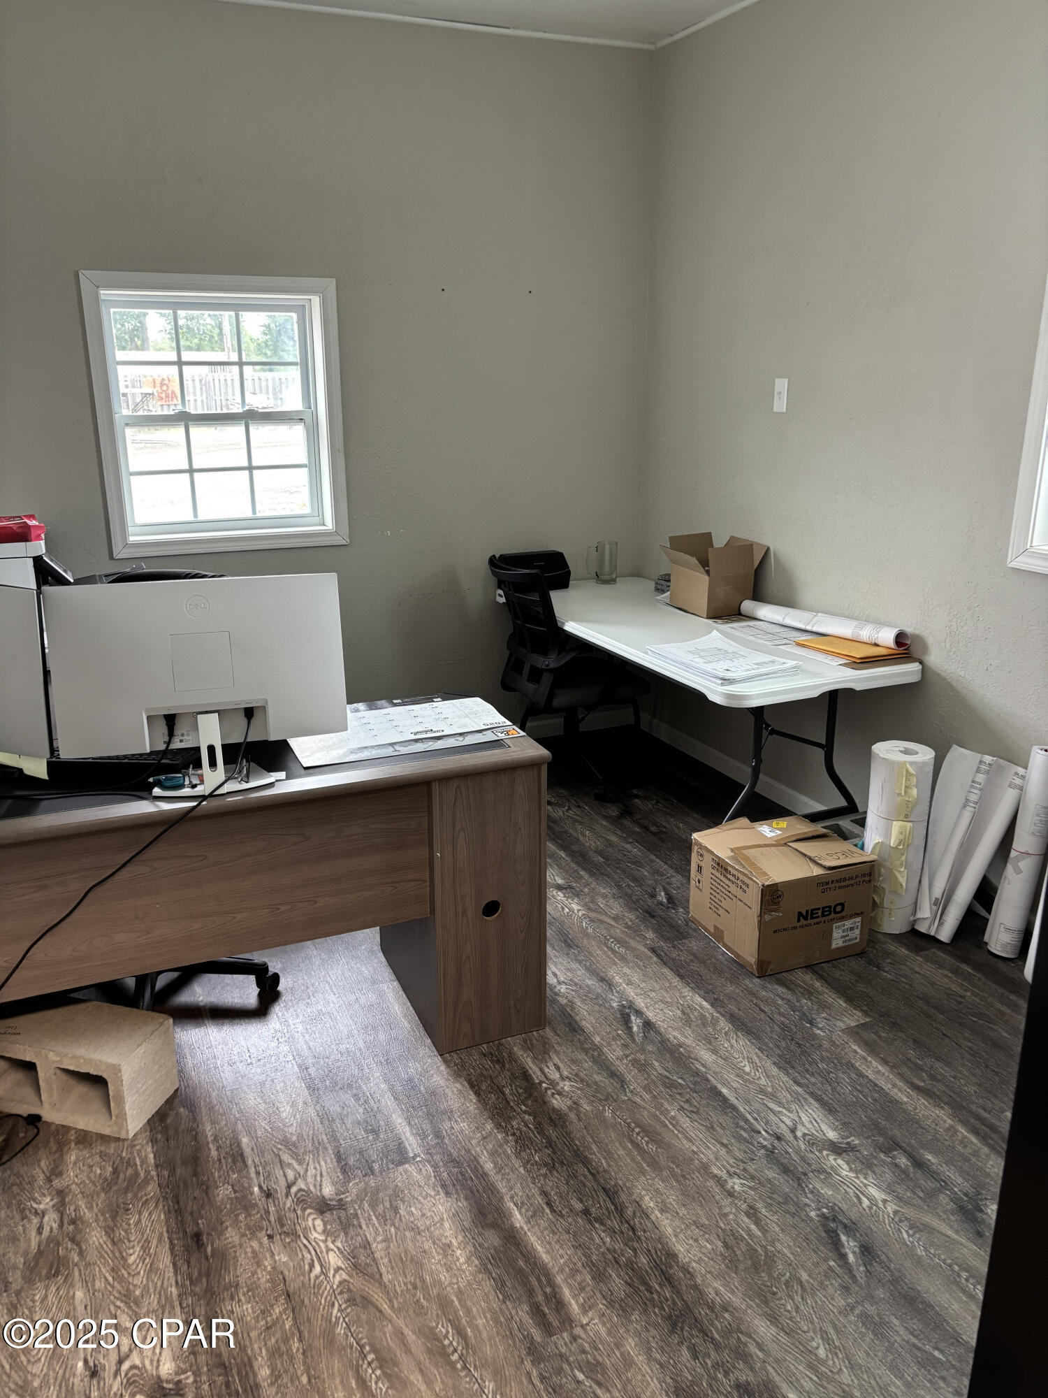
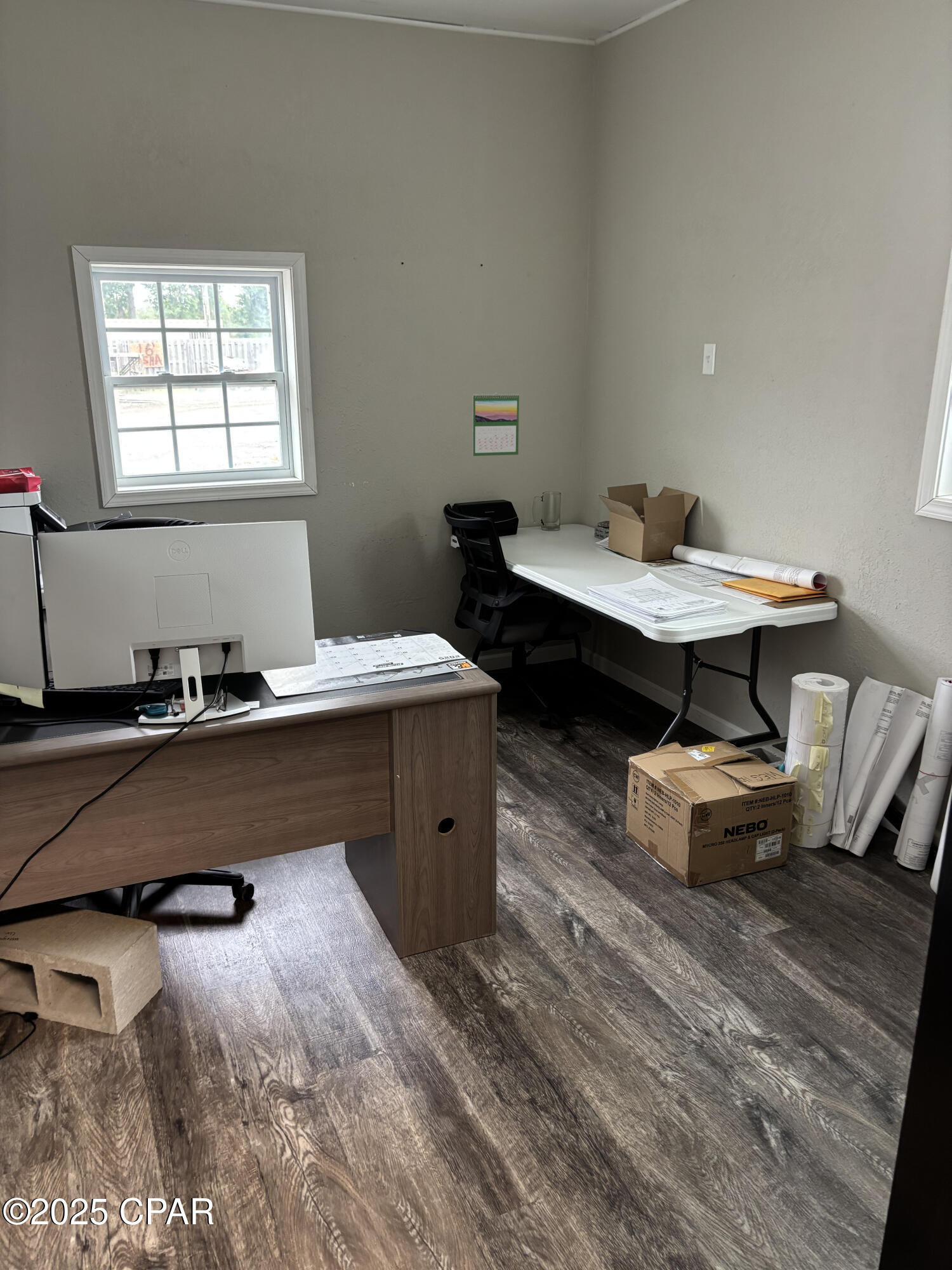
+ calendar (496, 424)
